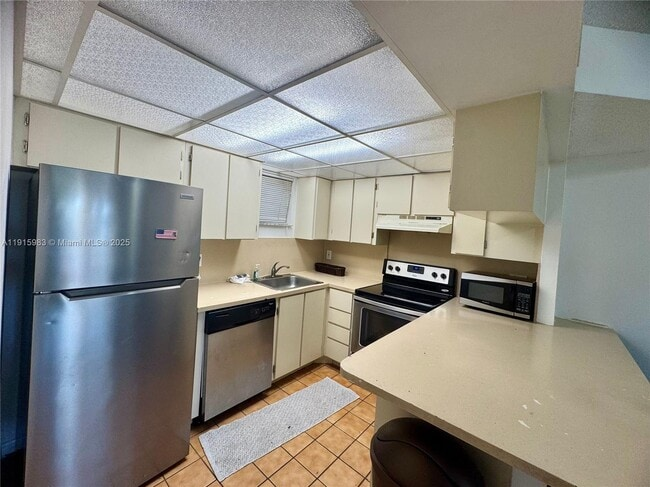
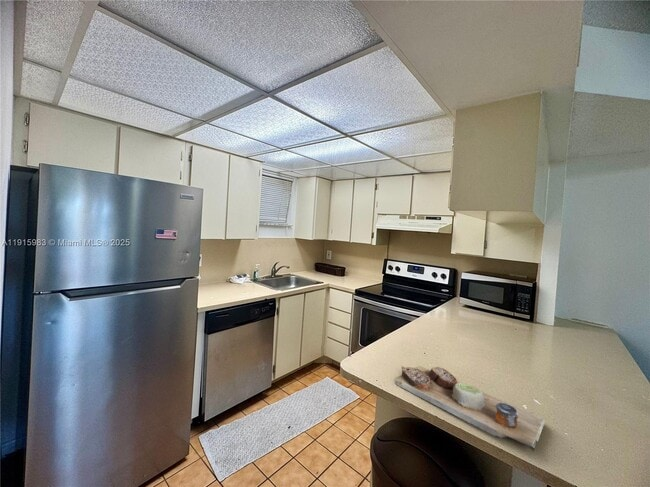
+ cutting board (462, 391)
